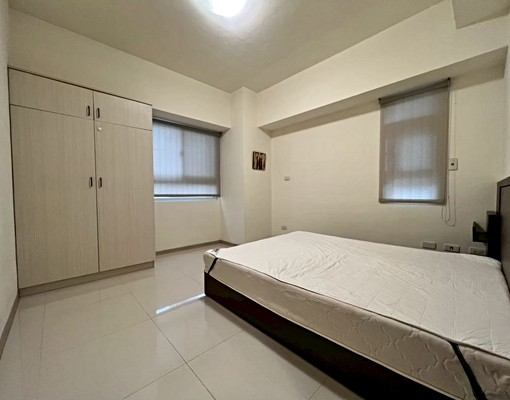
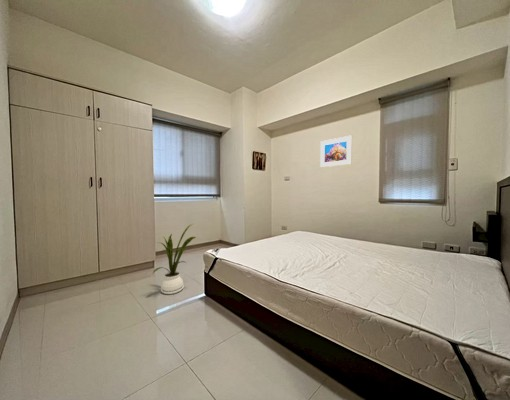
+ house plant (174, 257)
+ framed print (335, 152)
